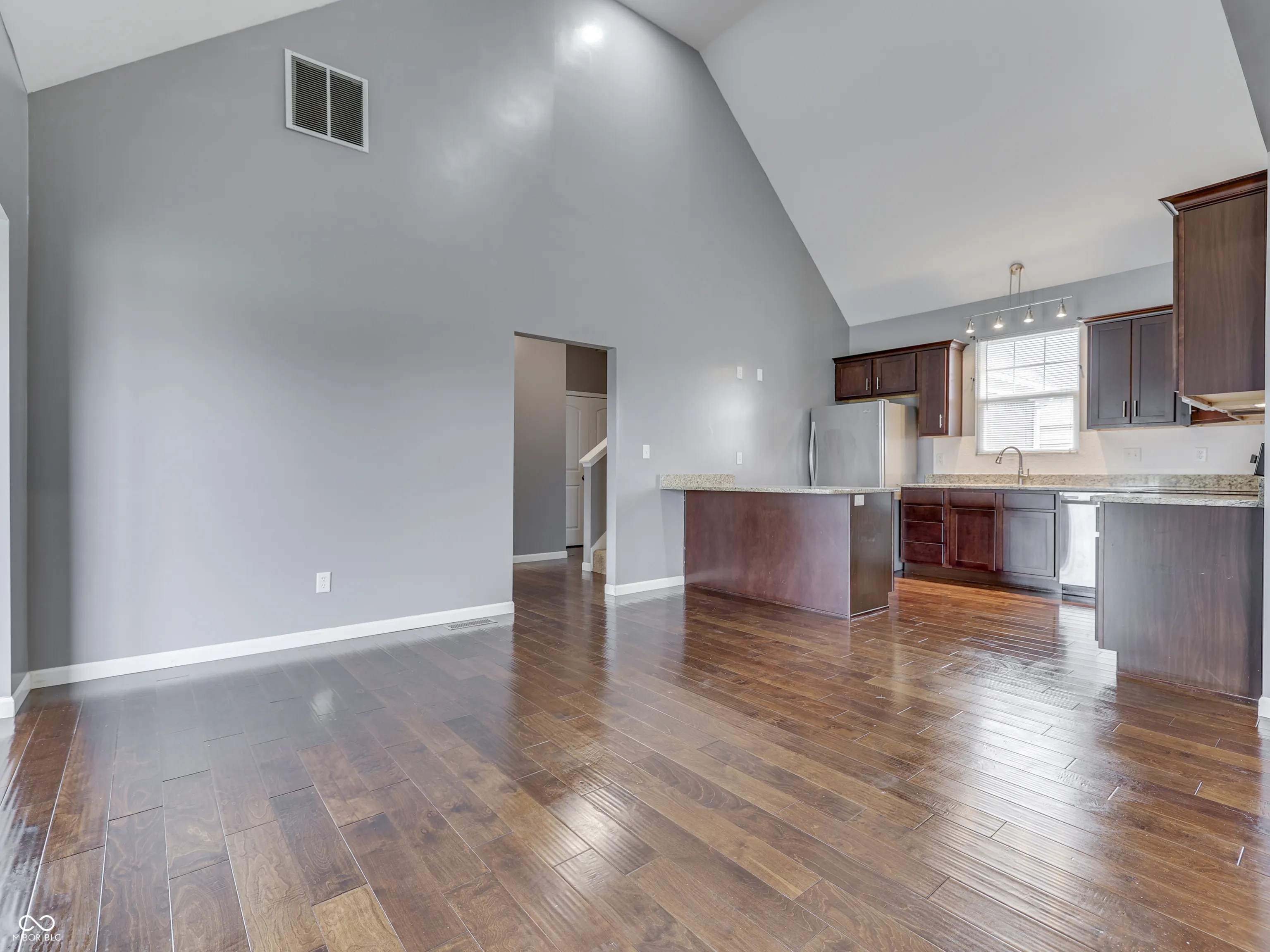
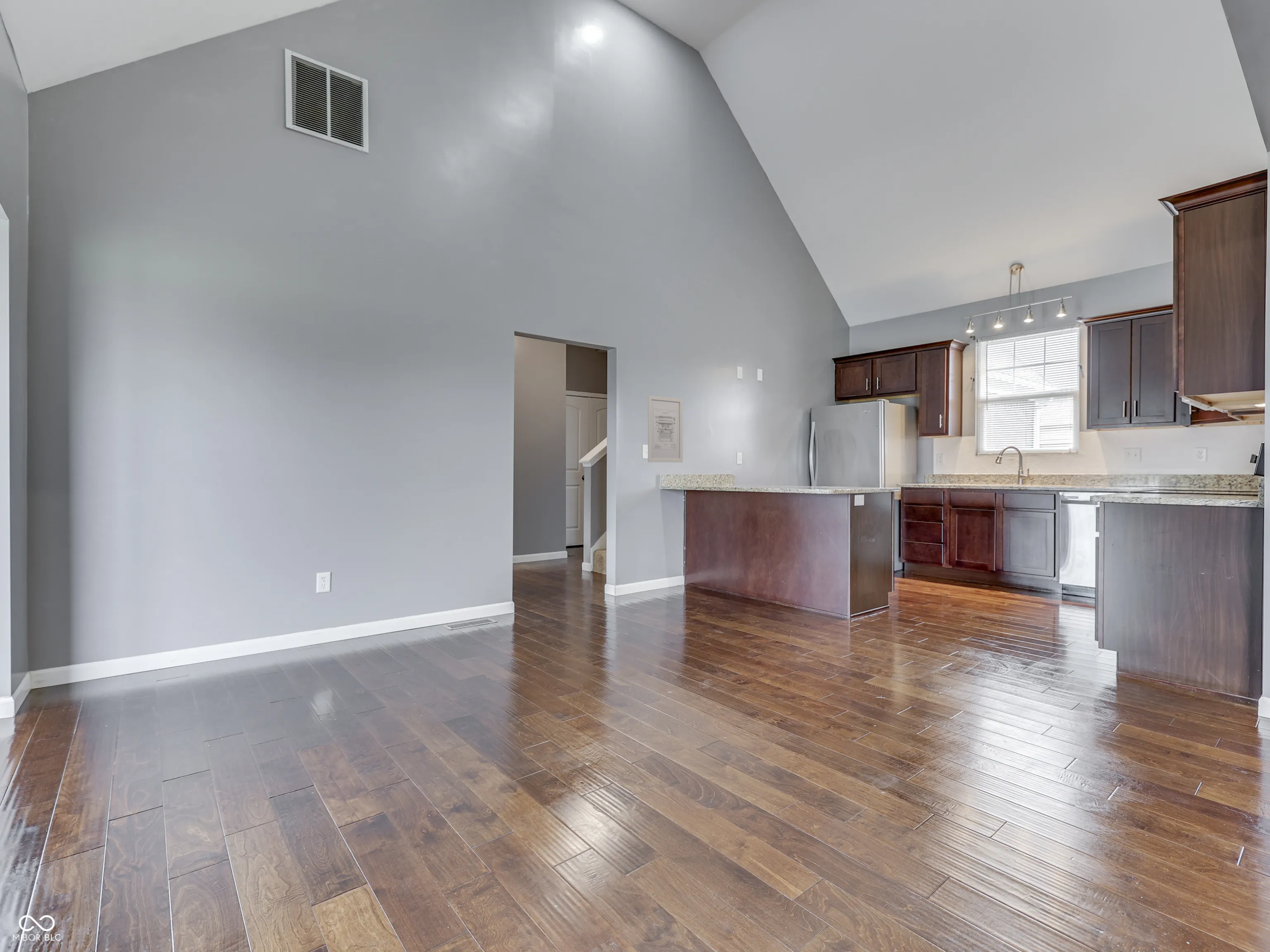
+ wall art (666, 430)
